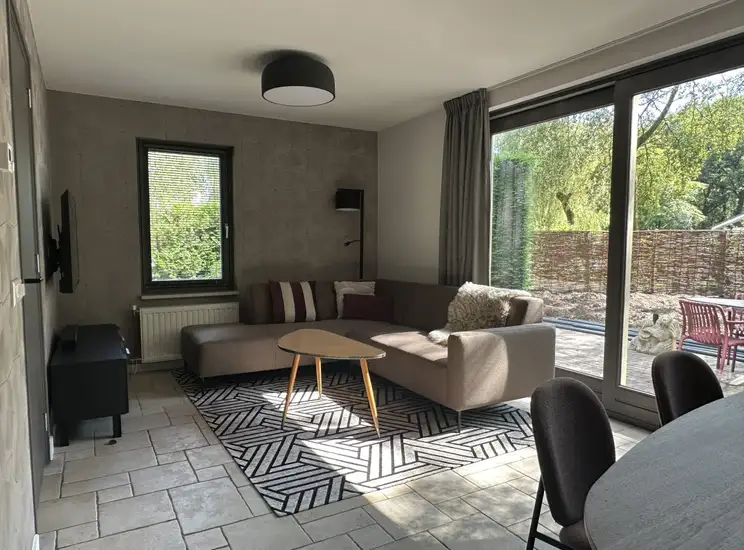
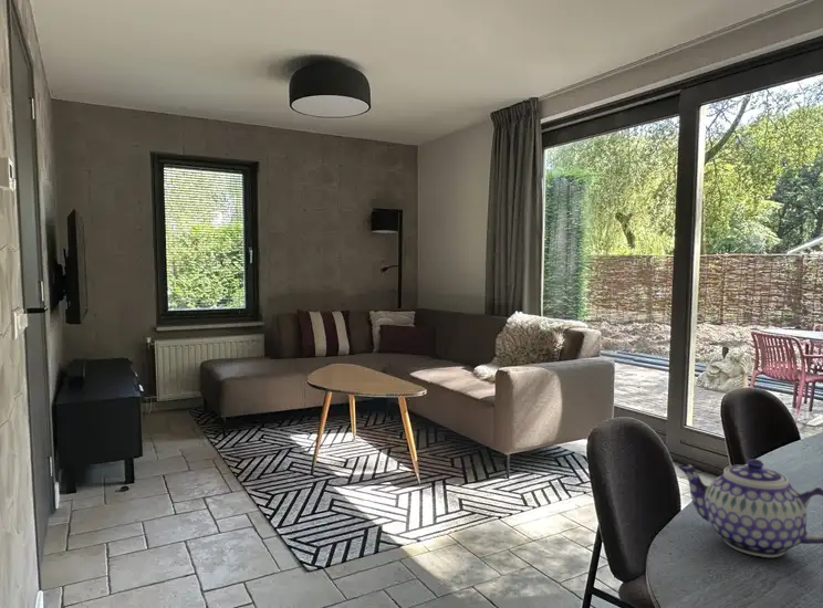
+ teapot (754, 501)
